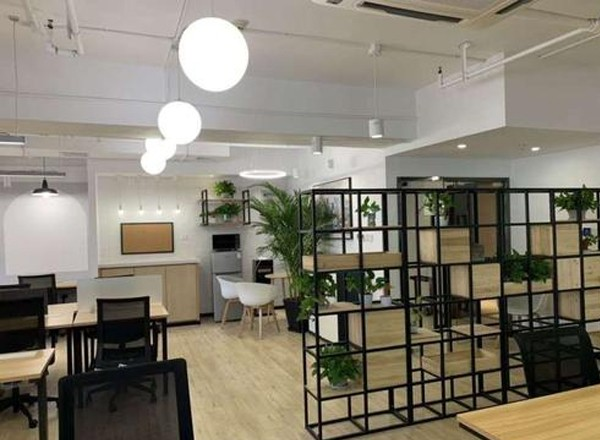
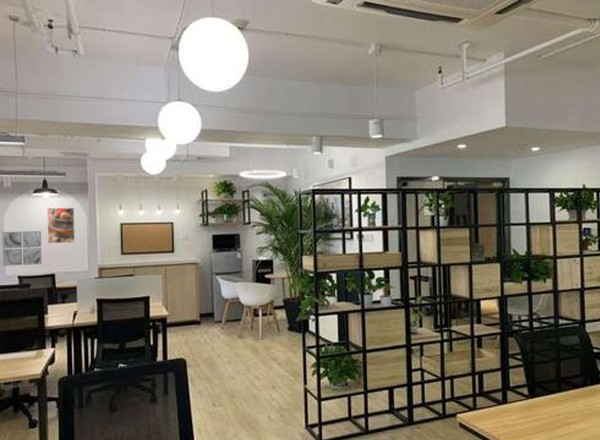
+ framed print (61, 225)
+ wall art (21, 247)
